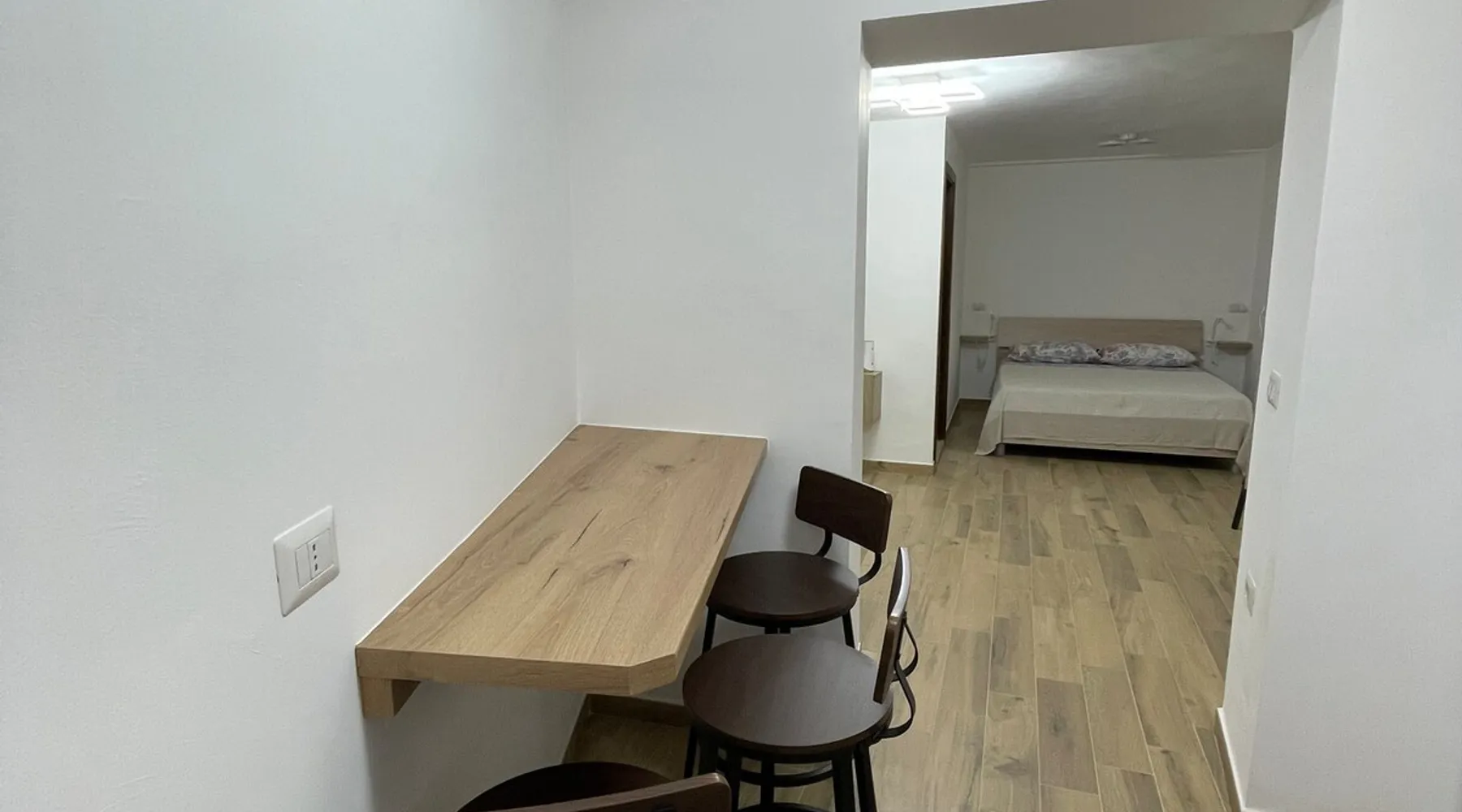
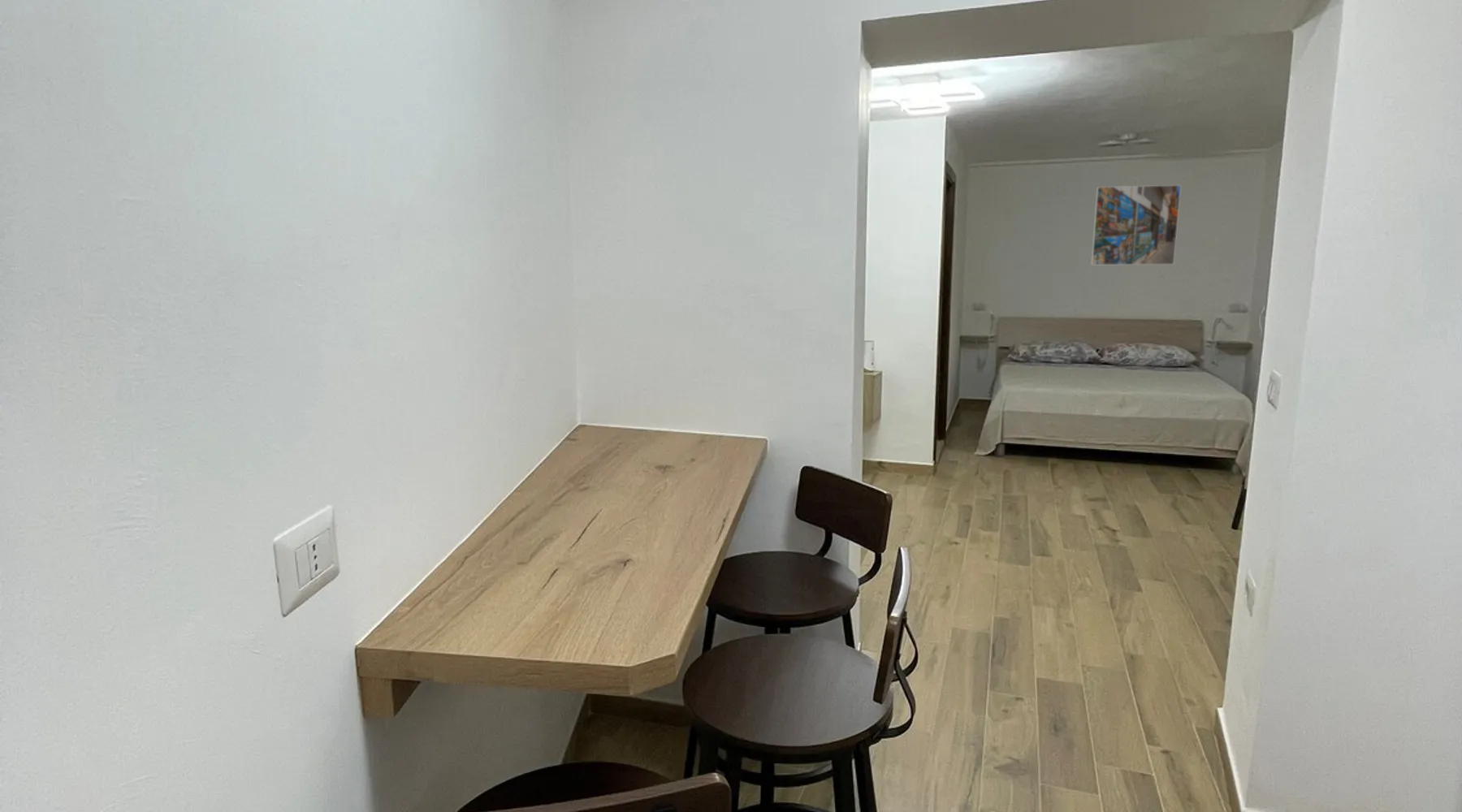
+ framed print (1135, 226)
